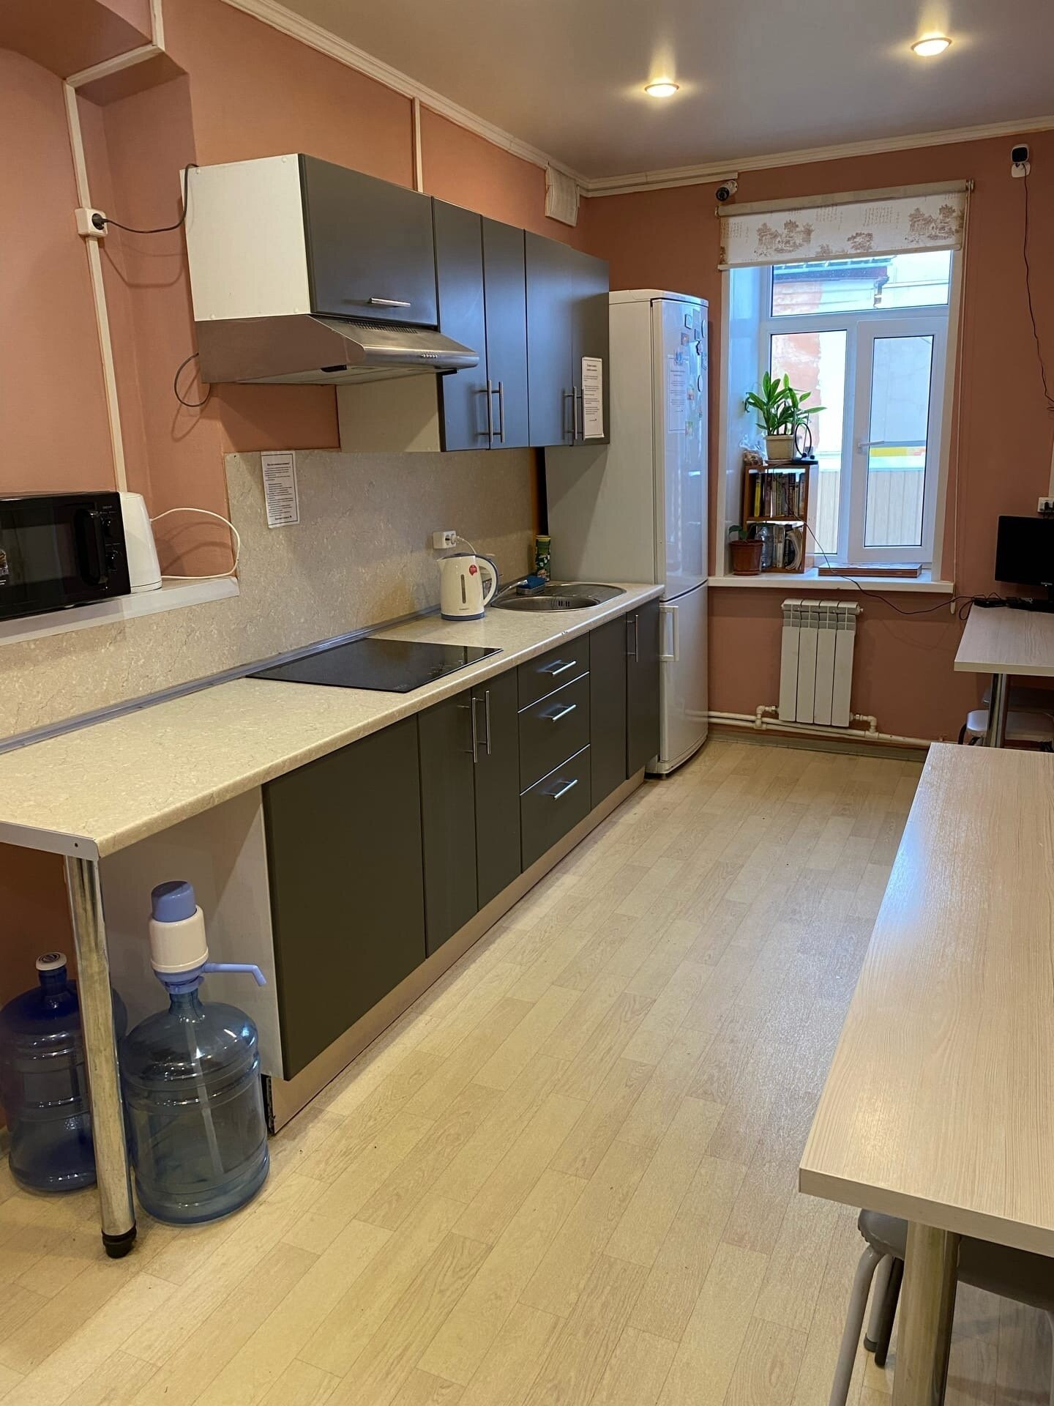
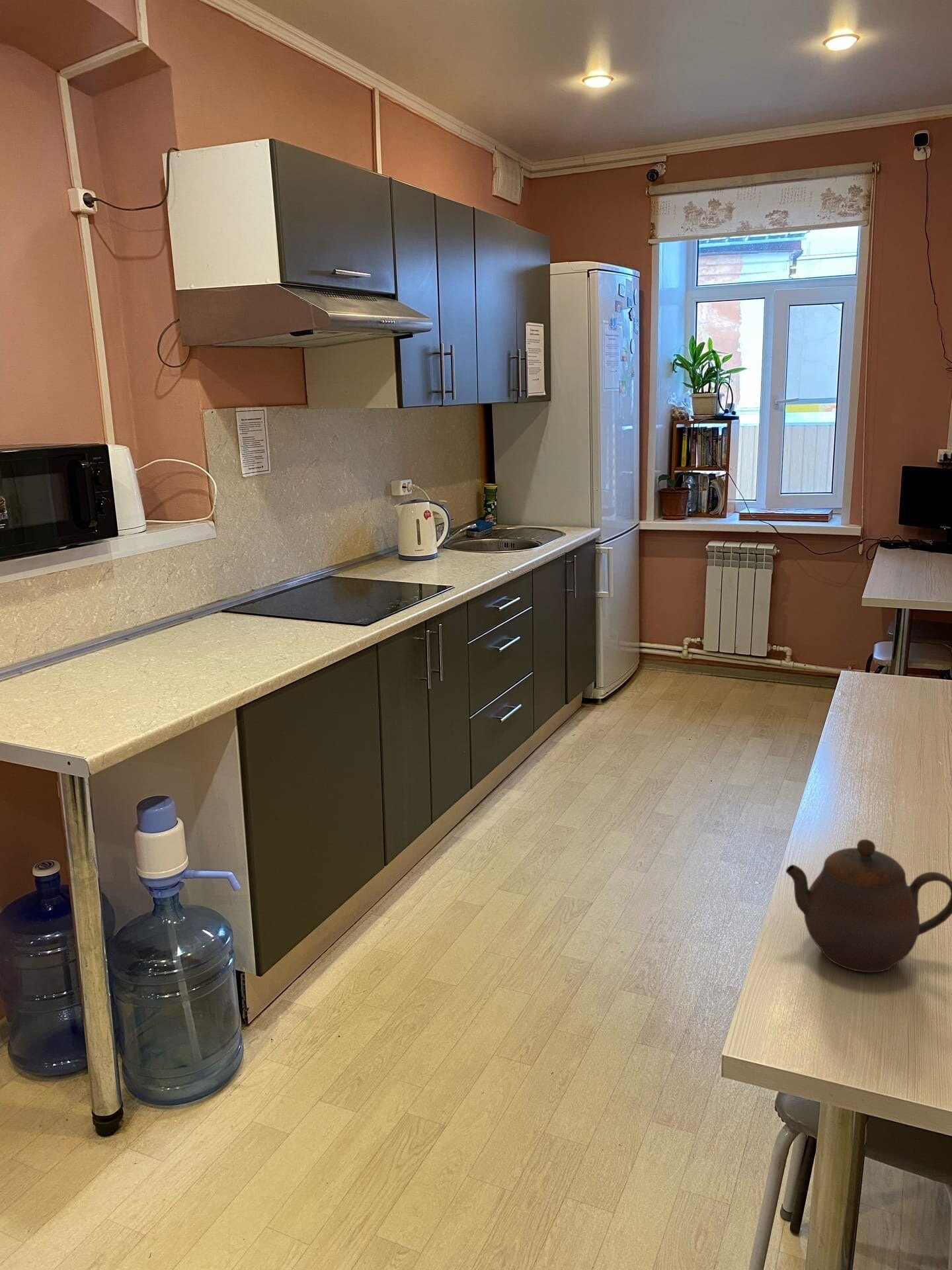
+ teapot (869, 898)
